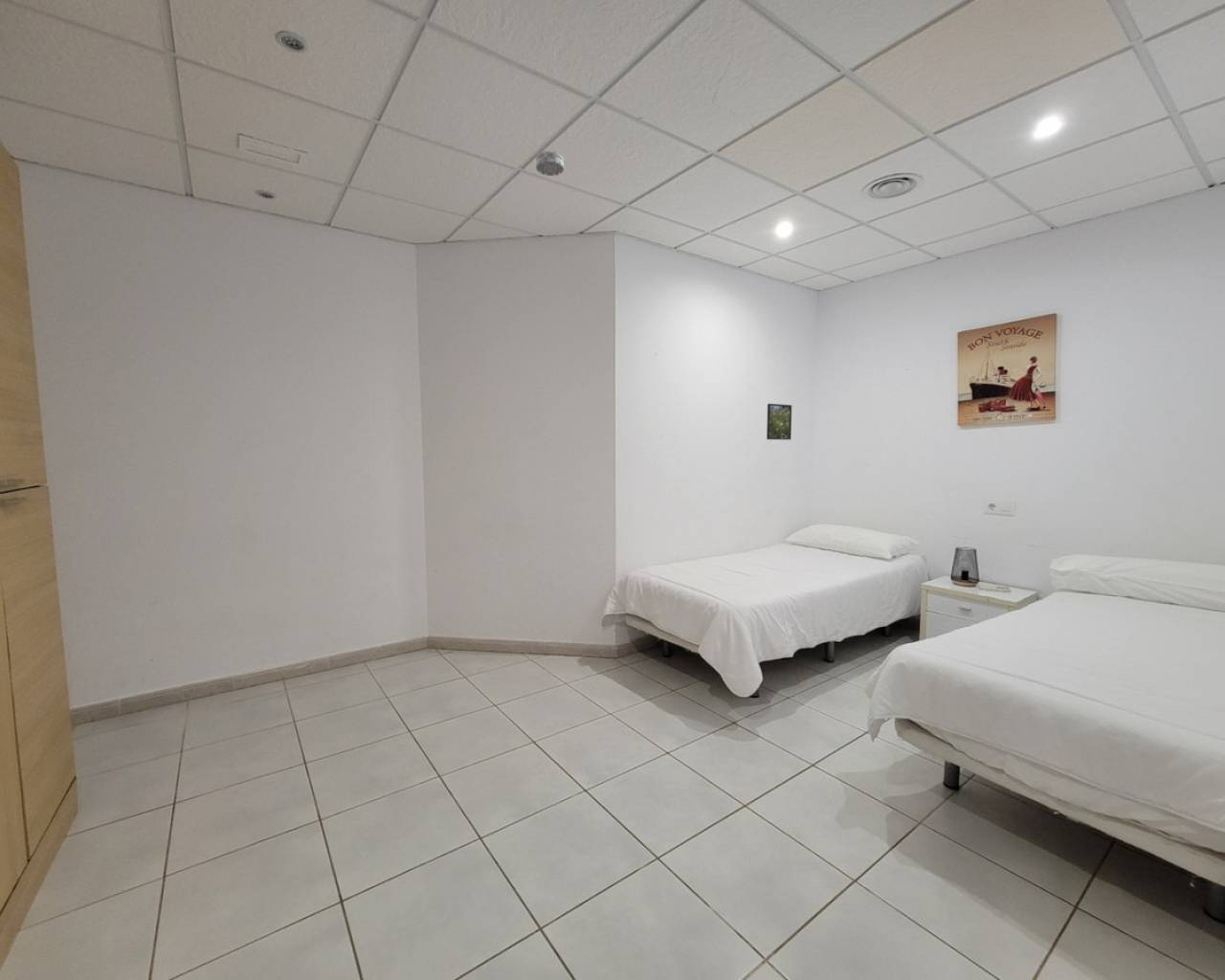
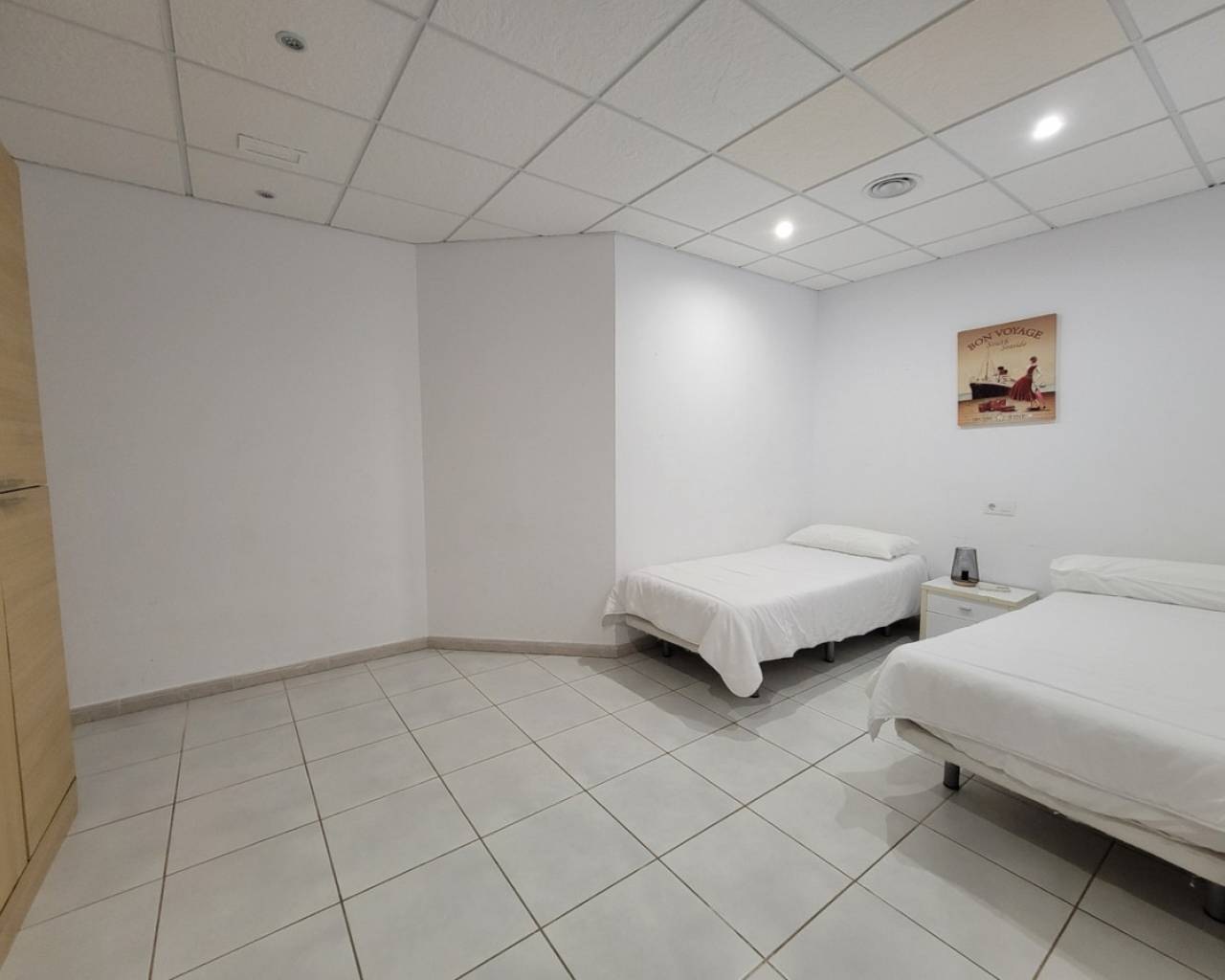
- smoke detector (549, 163)
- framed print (779, 422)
